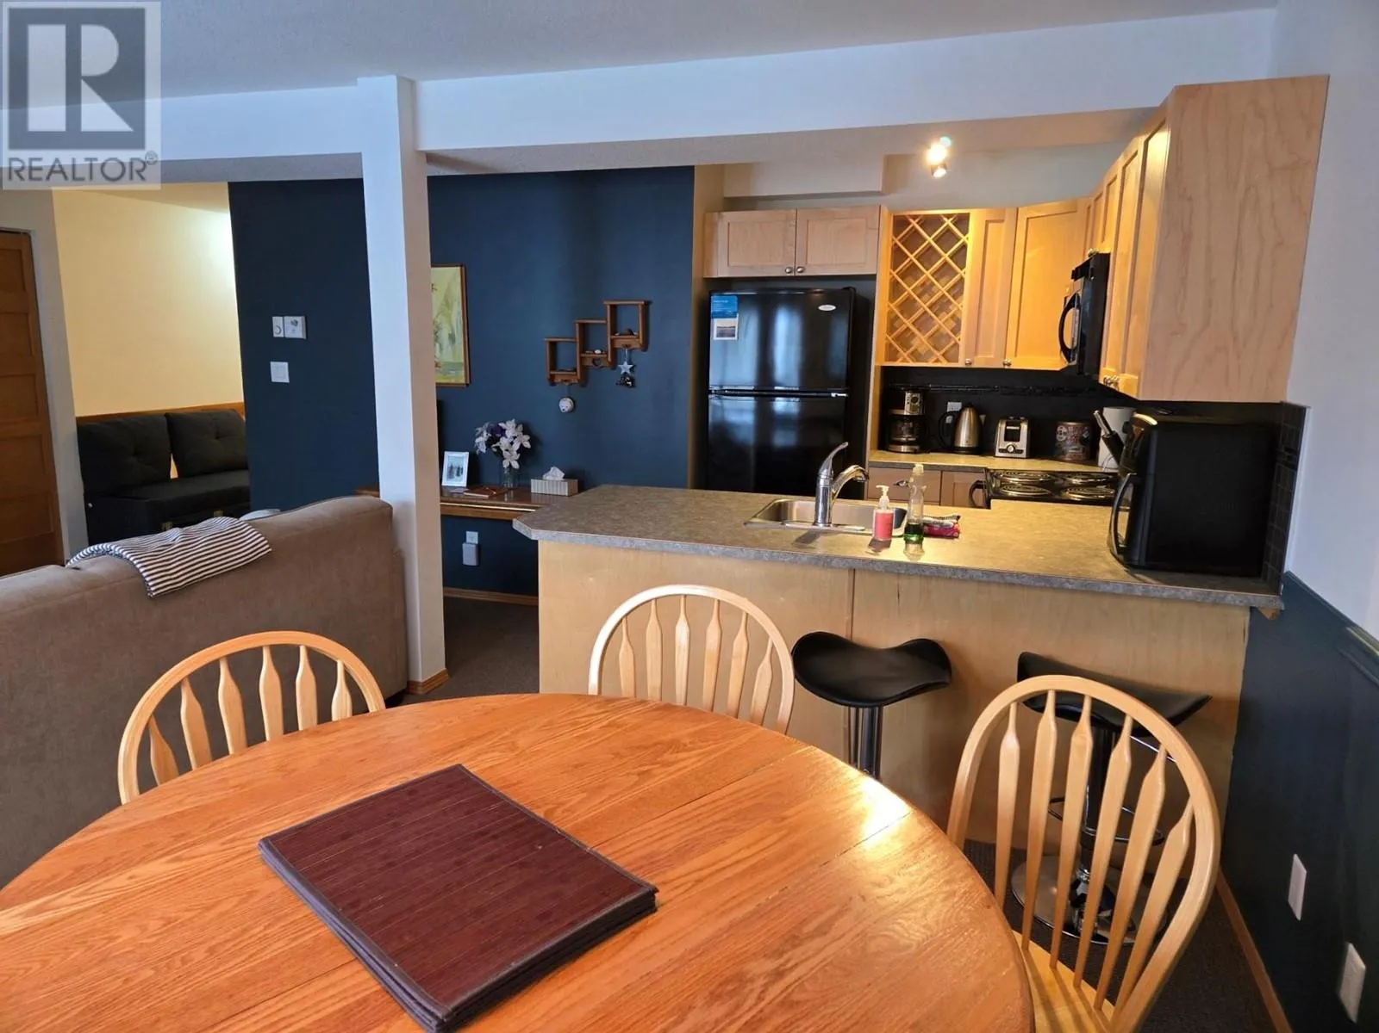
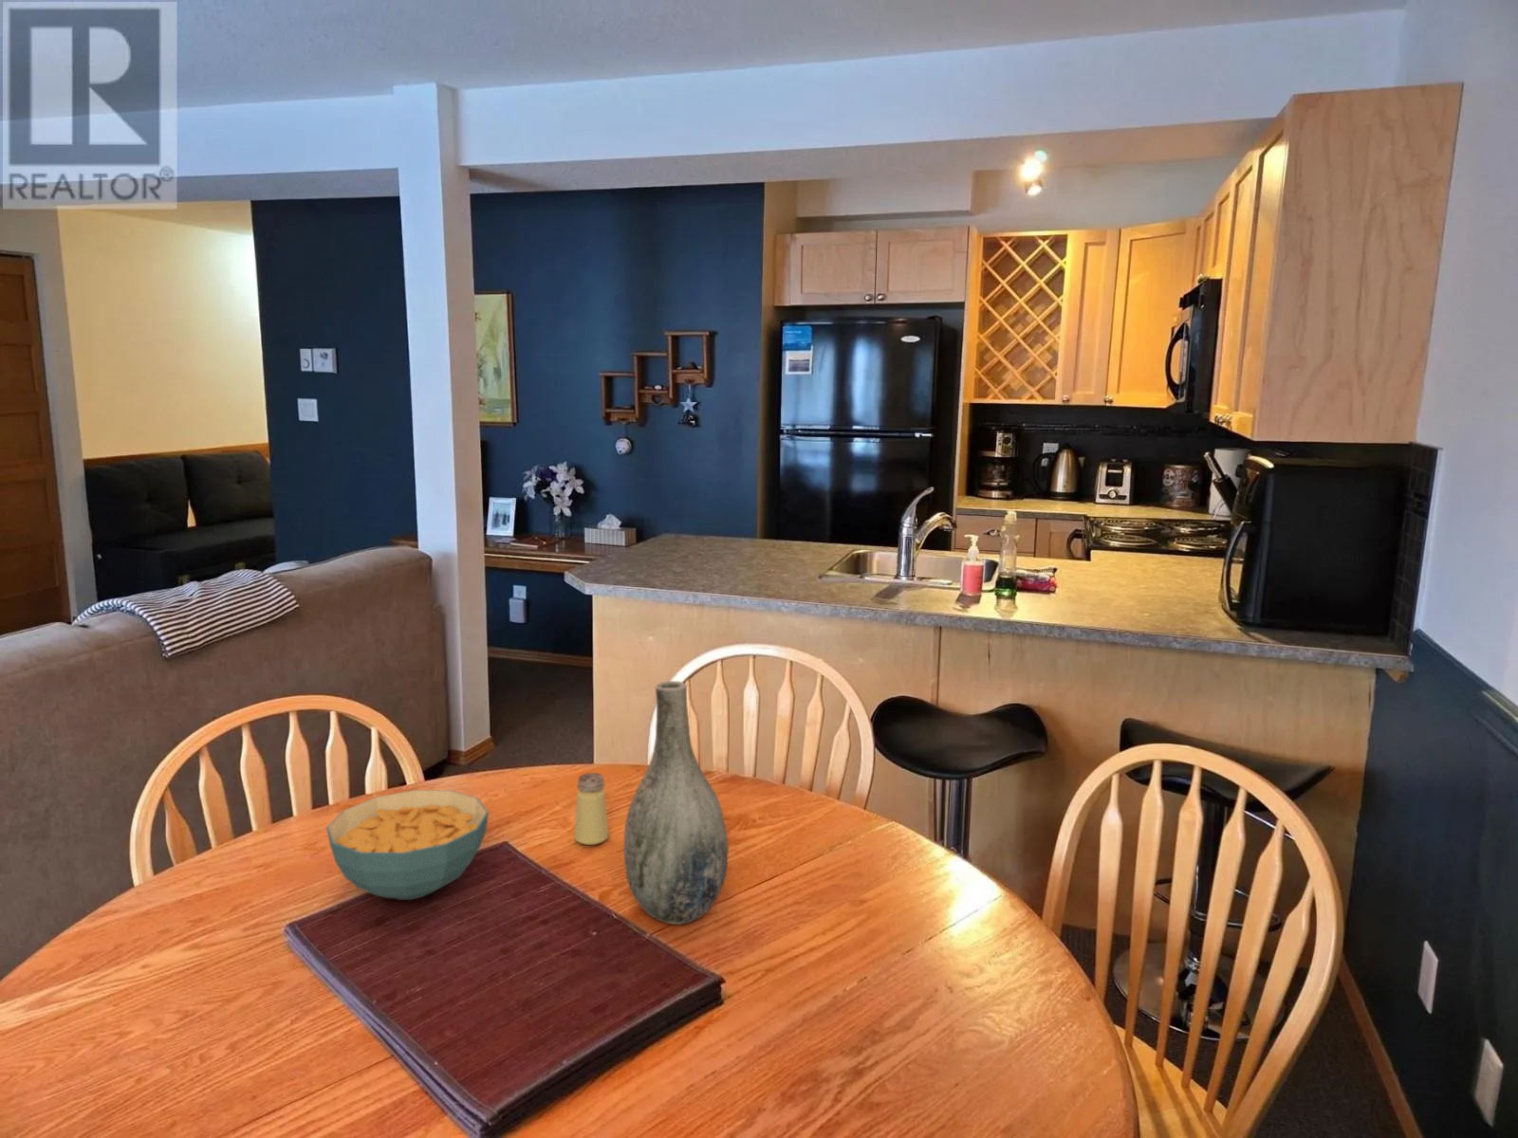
+ saltshaker (592, 807)
+ cereal bowl (410, 854)
+ vase (677, 800)
